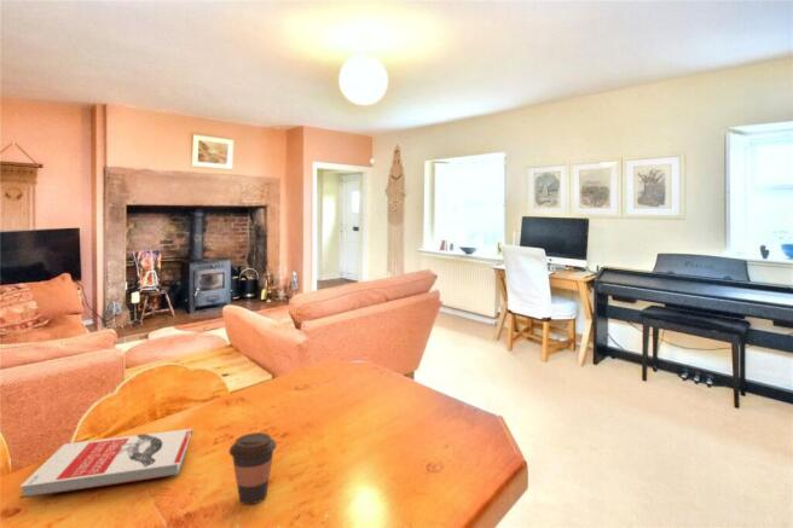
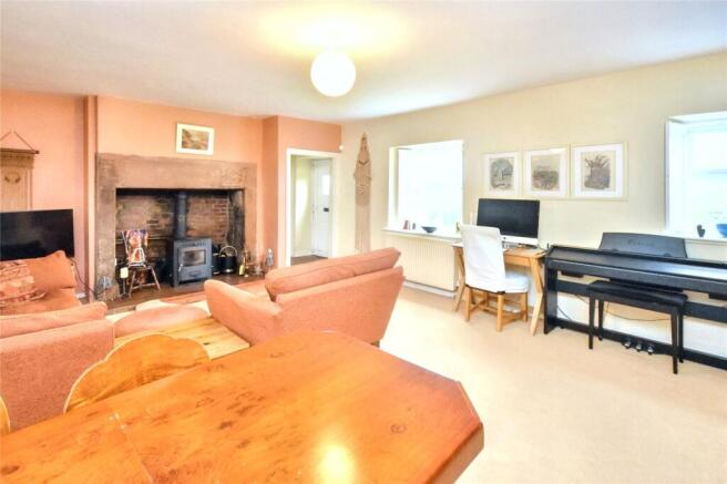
- book (118, 457)
- coffee cup (253, 468)
